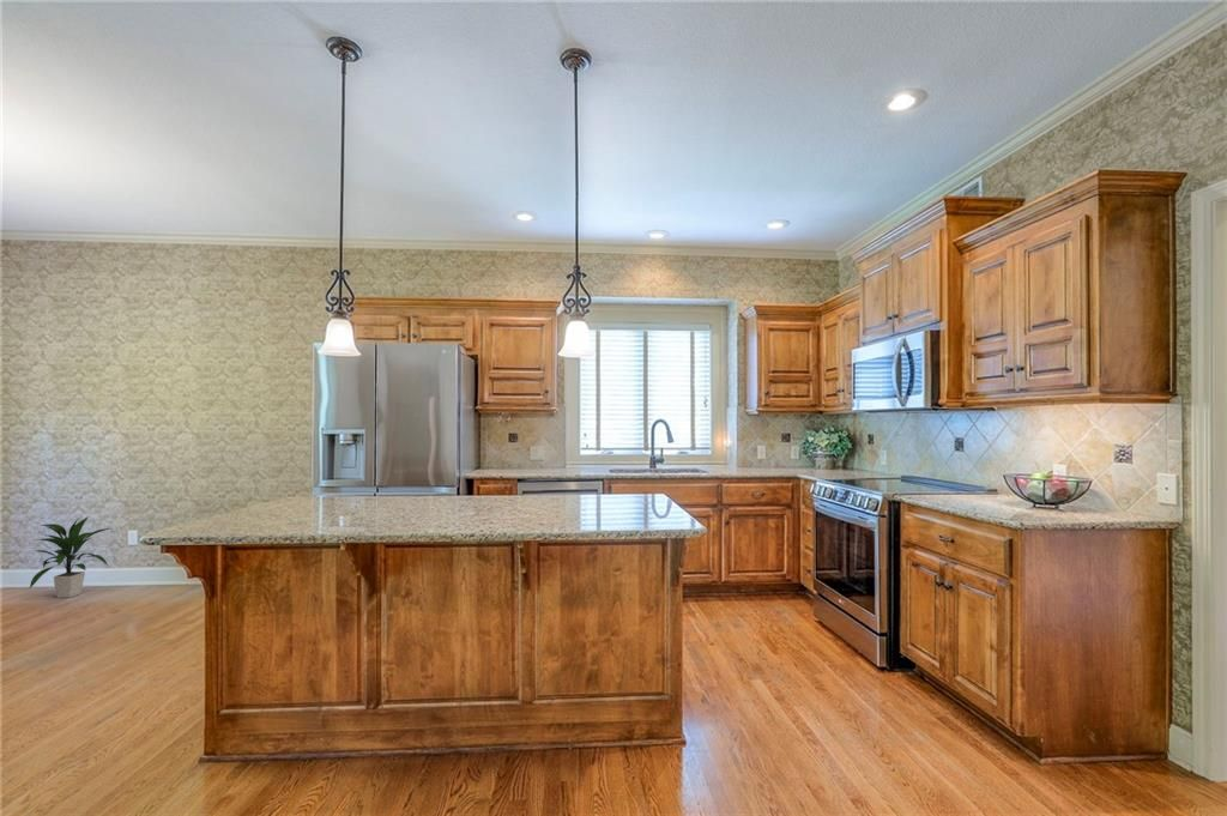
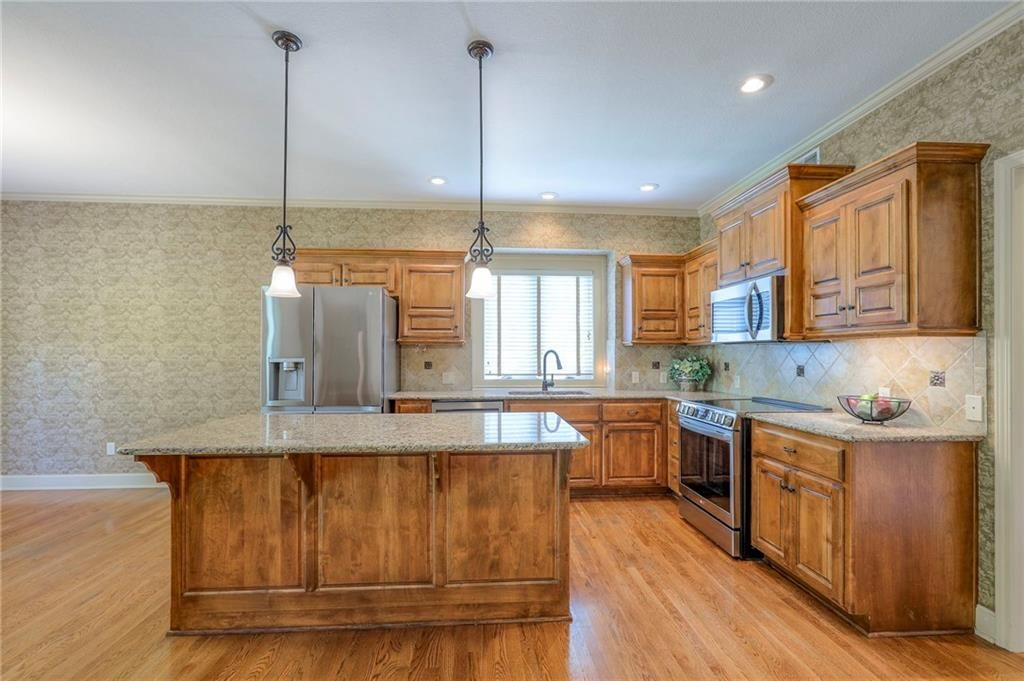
- indoor plant (66, 556)
